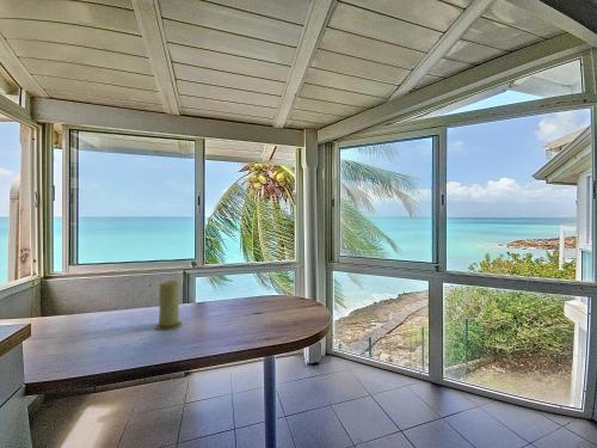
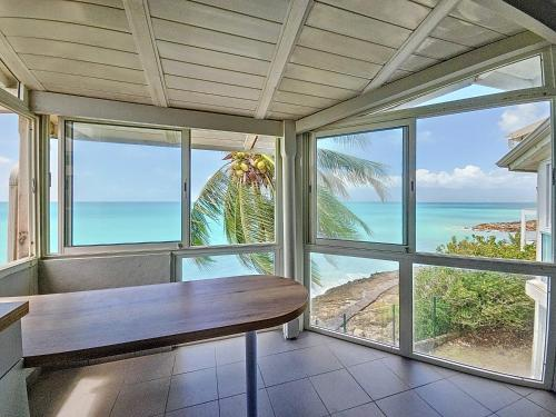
- candle (168, 303)
